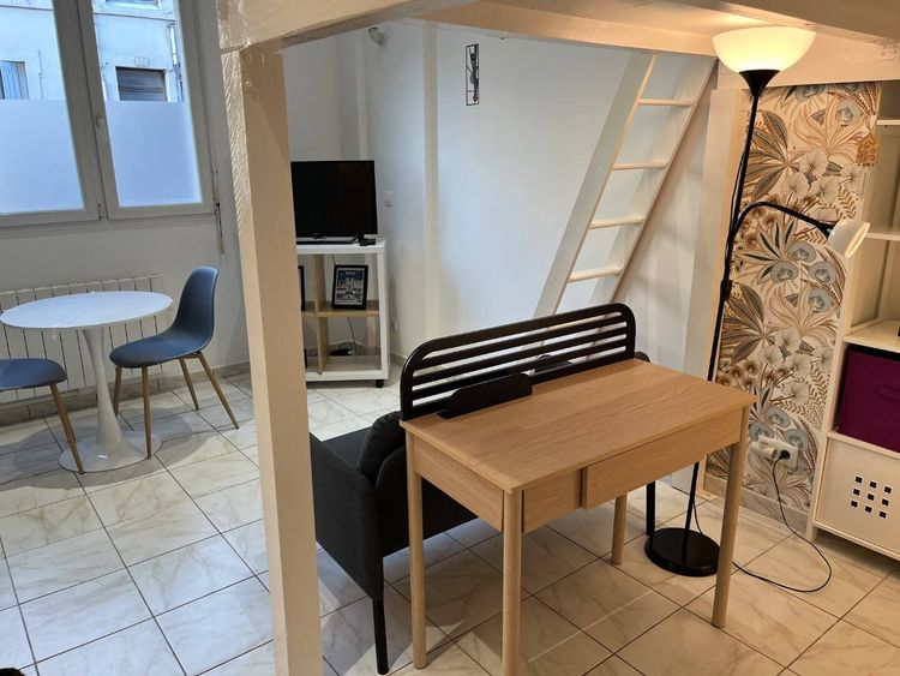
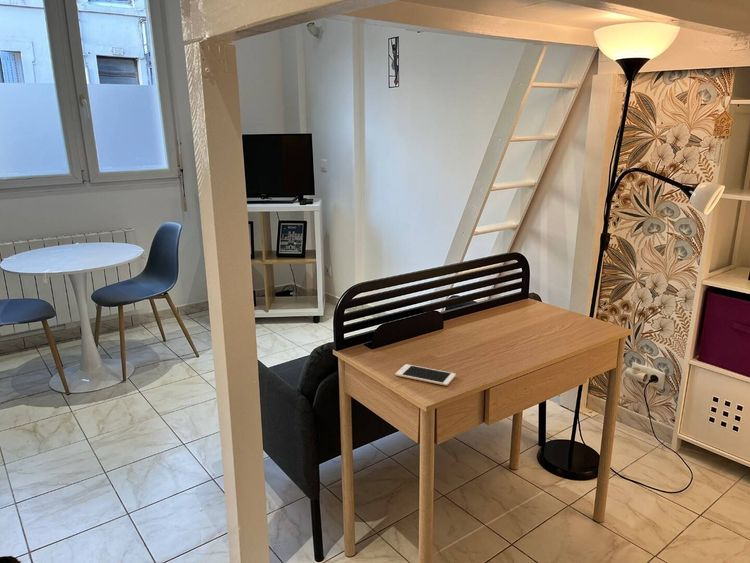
+ cell phone (425, 374)
